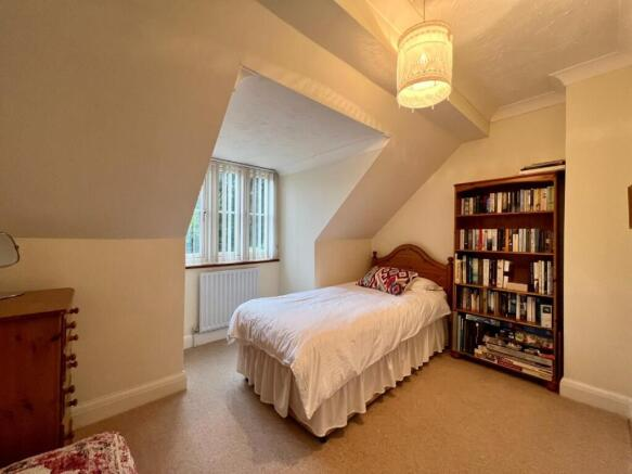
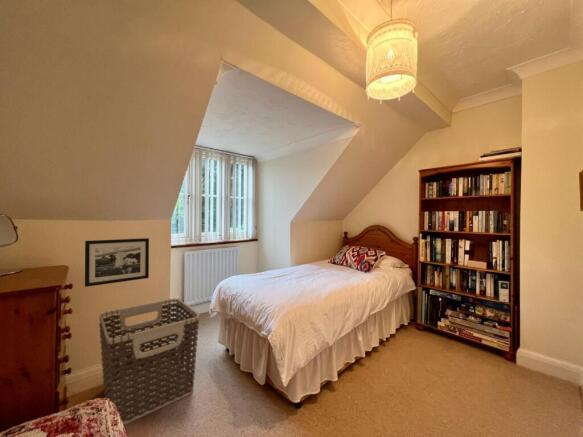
+ picture frame (119, 260)
+ clothes hamper (149, 352)
